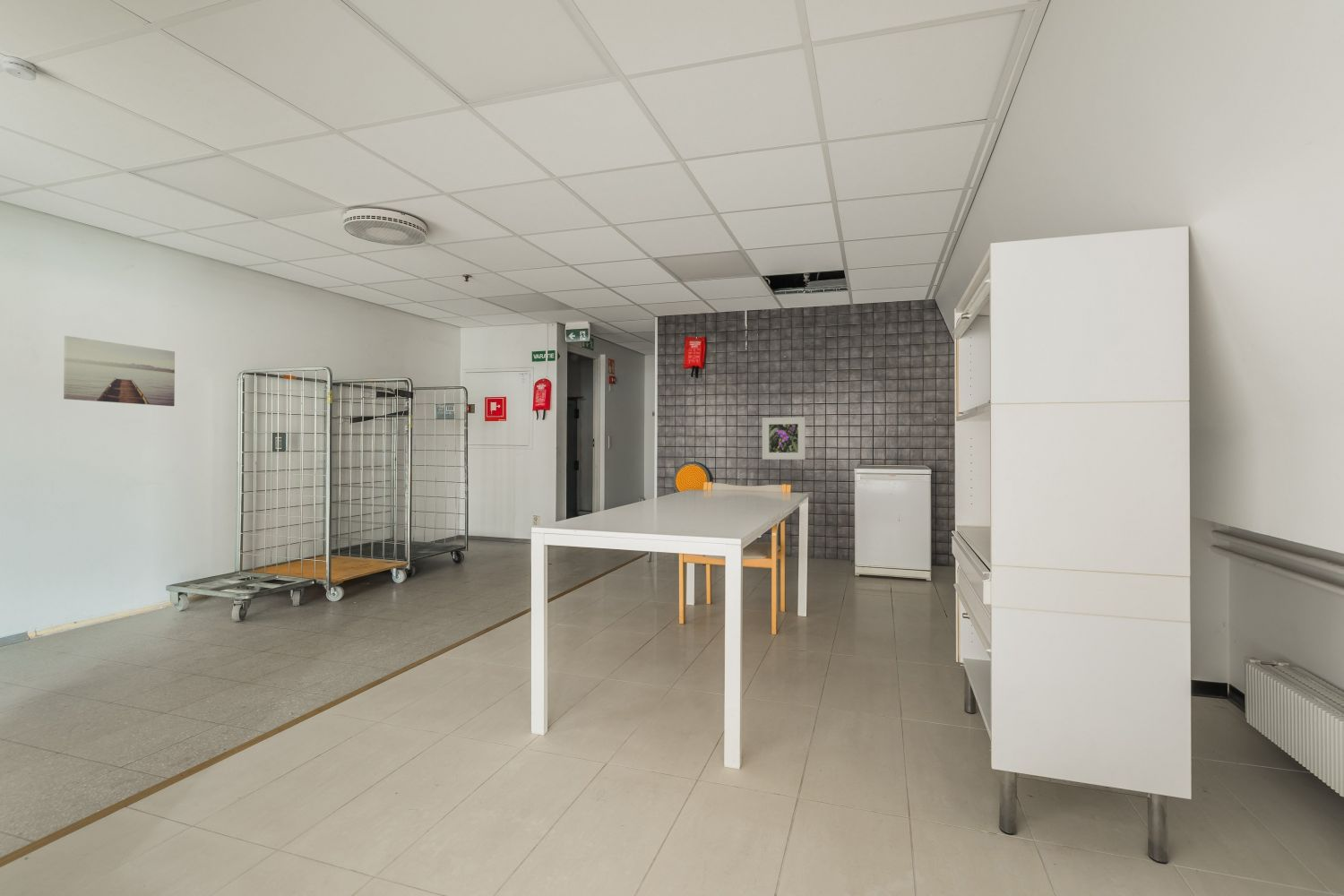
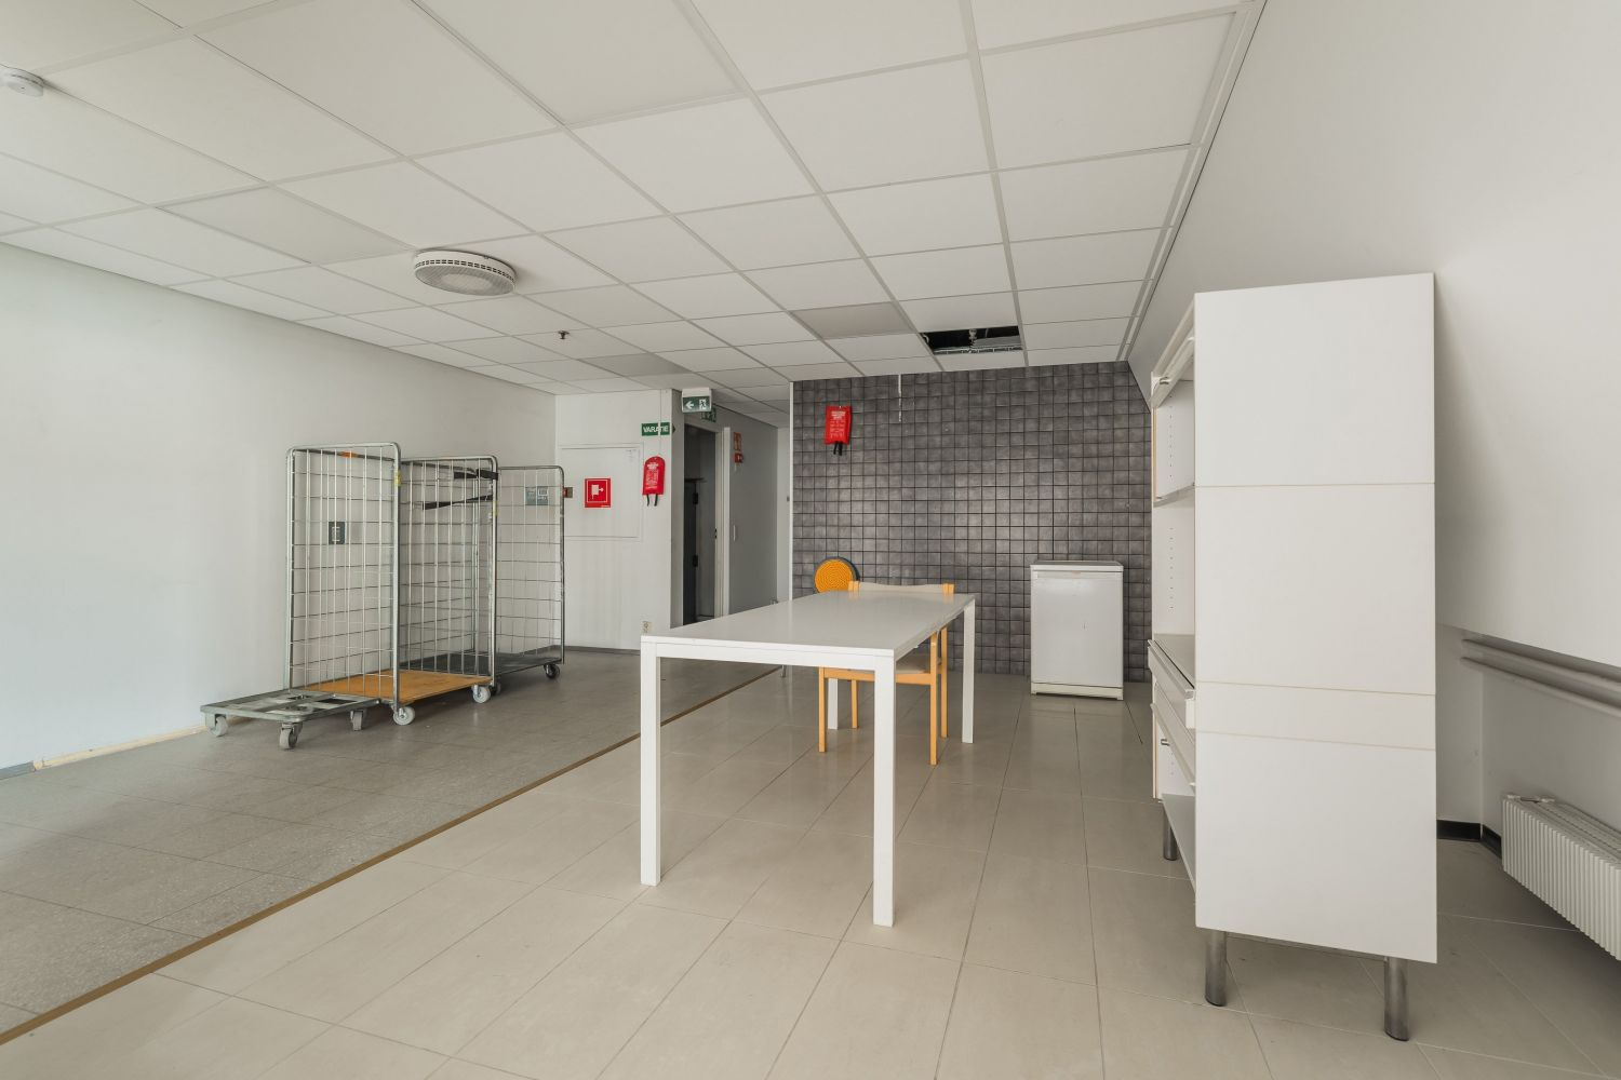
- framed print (783, 438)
- wall art (123, 373)
